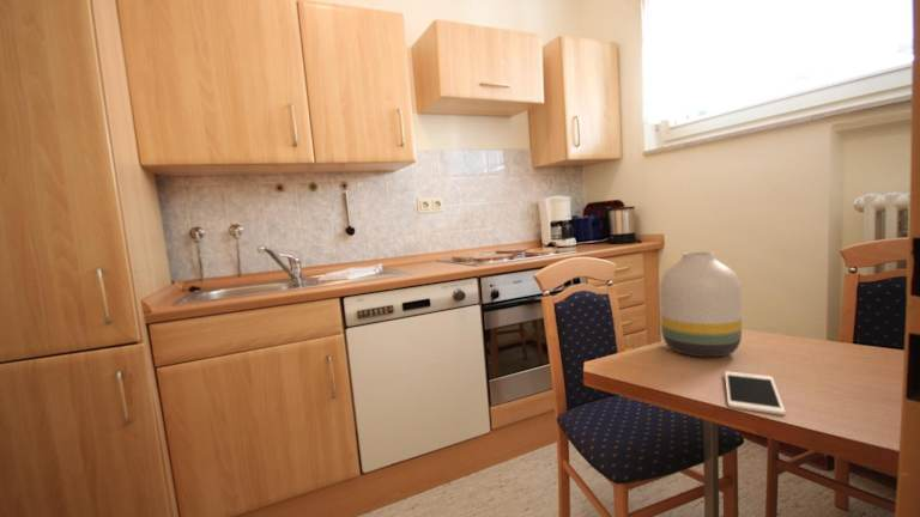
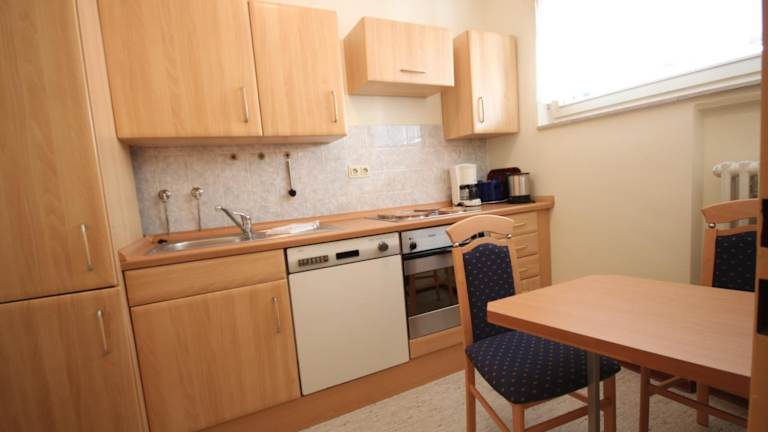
- cell phone (751, 390)
- vase (698, 302)
